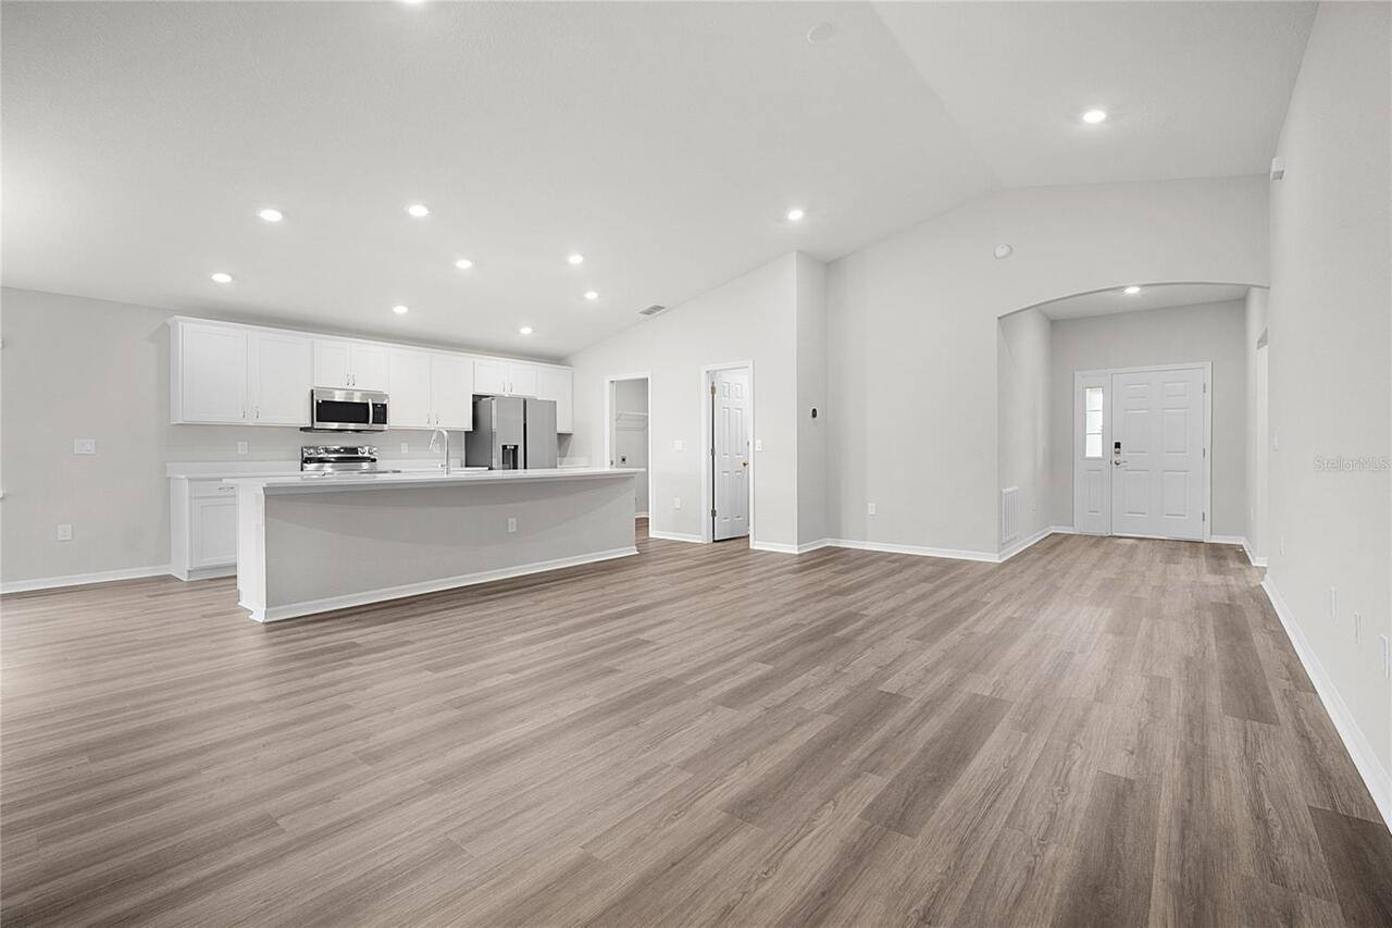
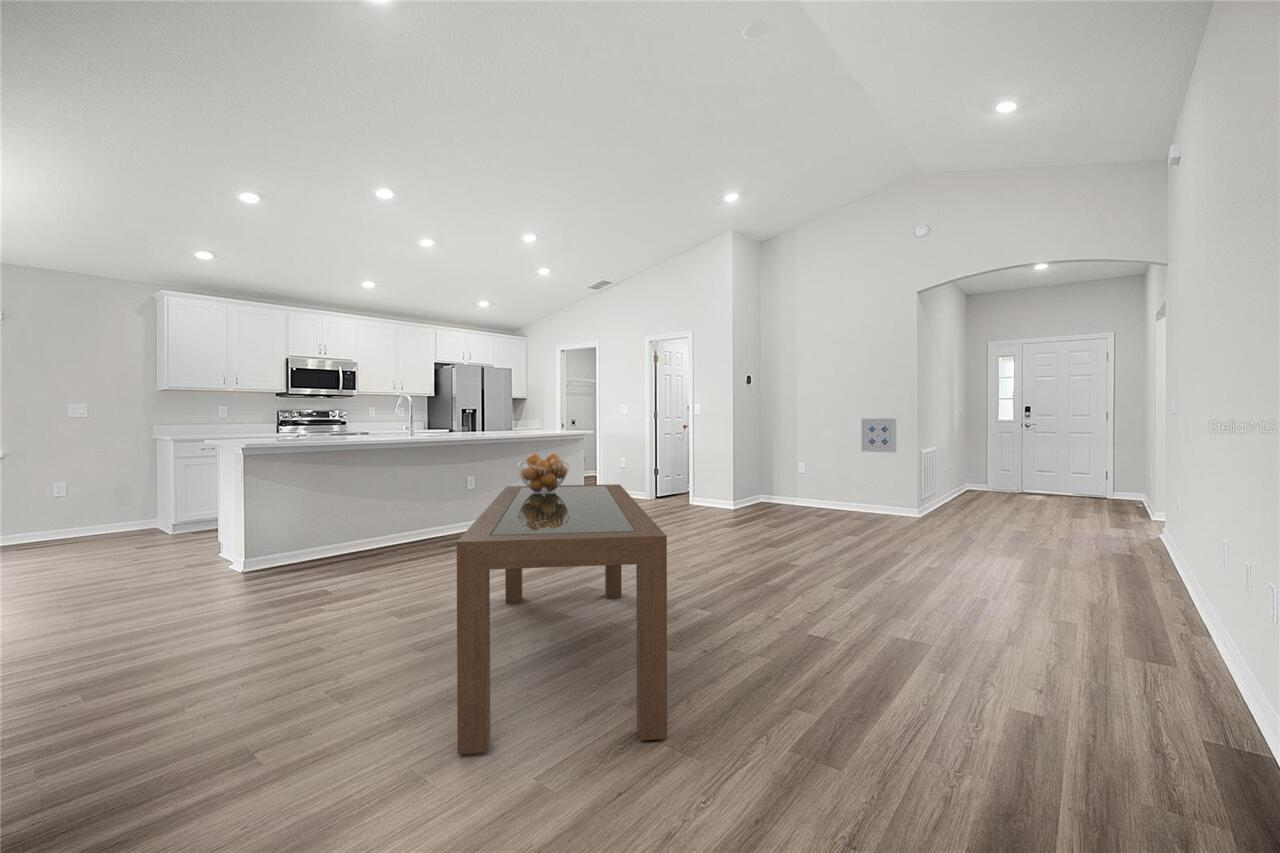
+ dining table (564, 566)
+ fruit basket (543, 472)
+ wall art (878, 435)
